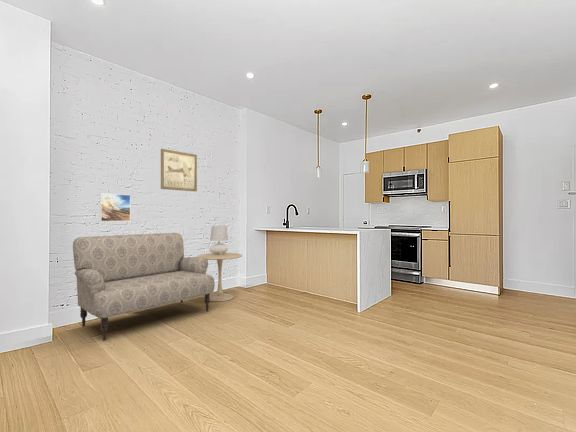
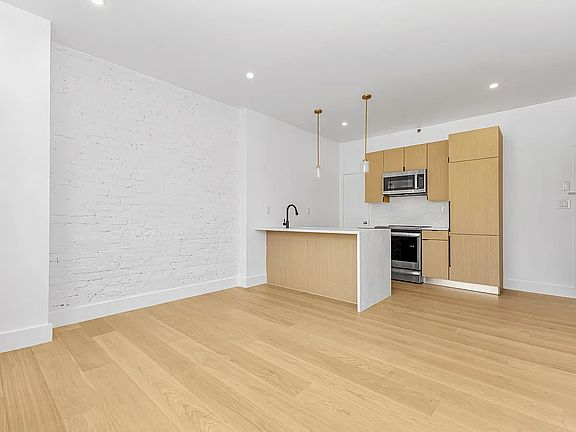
- sofa (148, 276)
- table lamp (218, 240)
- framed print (115, 207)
- side table (219, 276)
- wall art (179, 171)
